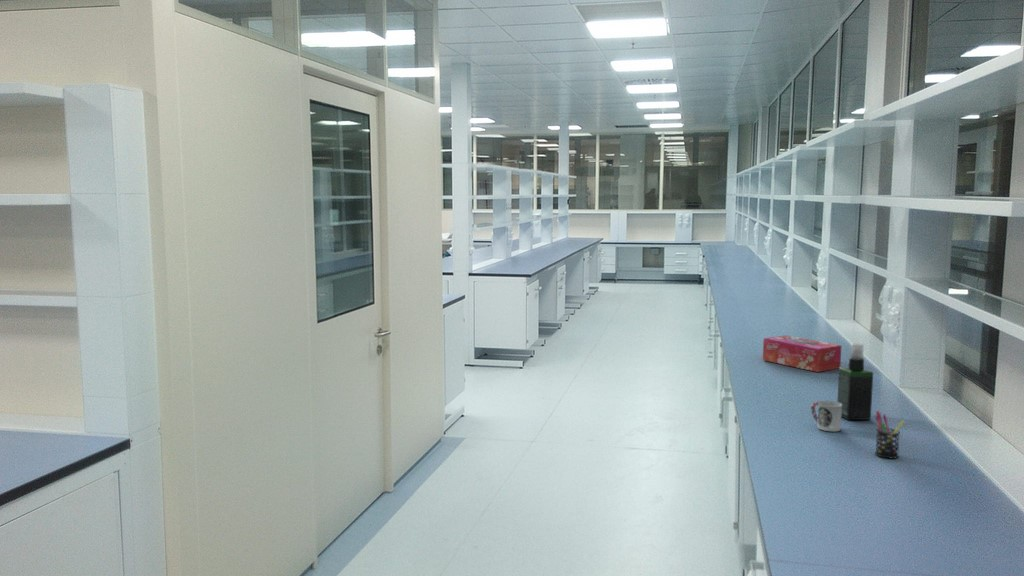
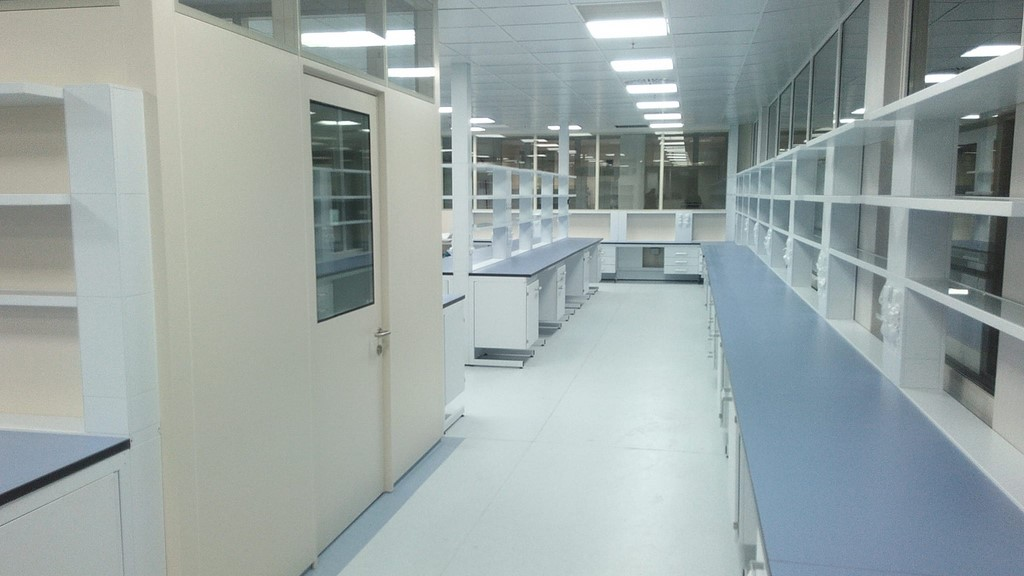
- pen holder (885, 434)
- spray bottle (855, 380)
- tissue box (801, 352)
- cup (825, 414)
